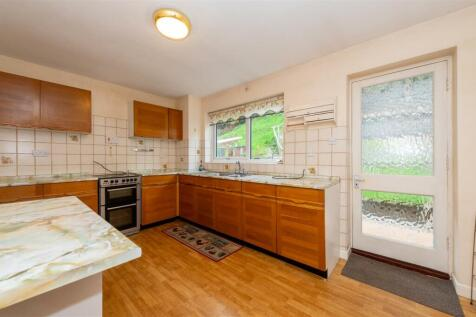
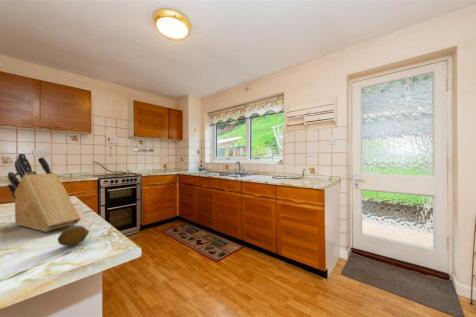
+ fruit (74, 235)
+ knife block (42, 188)
